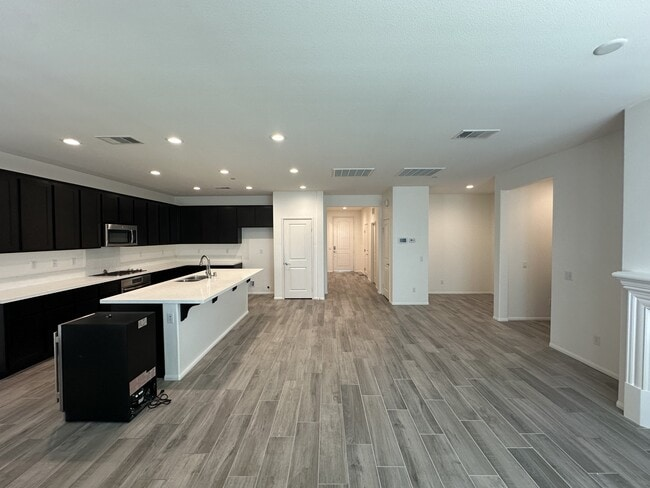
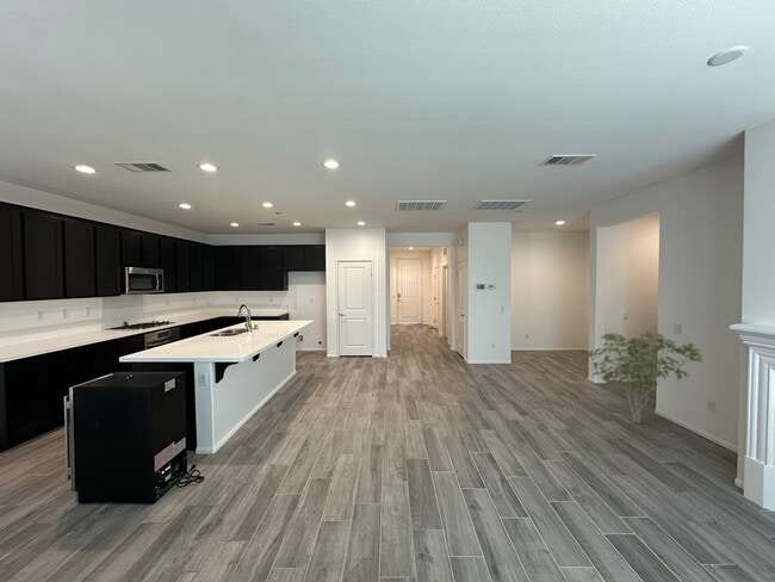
+ shrub (639, 377)
